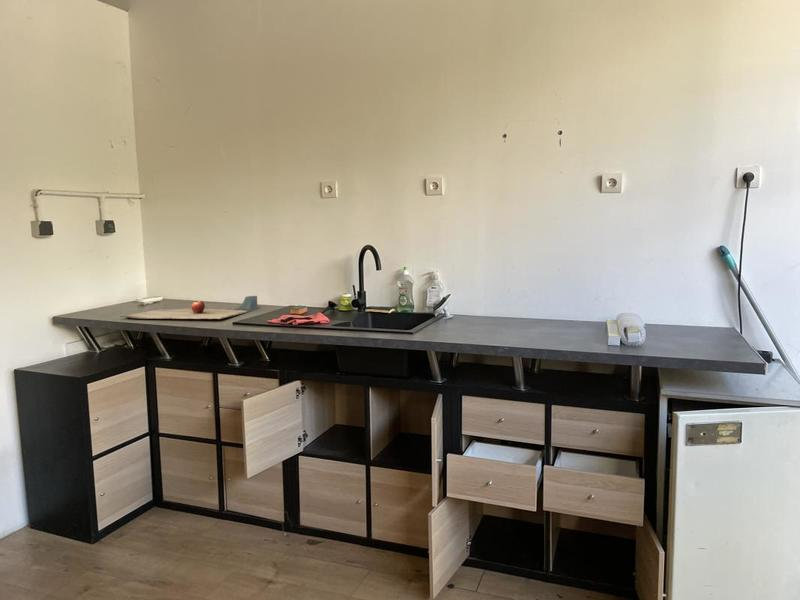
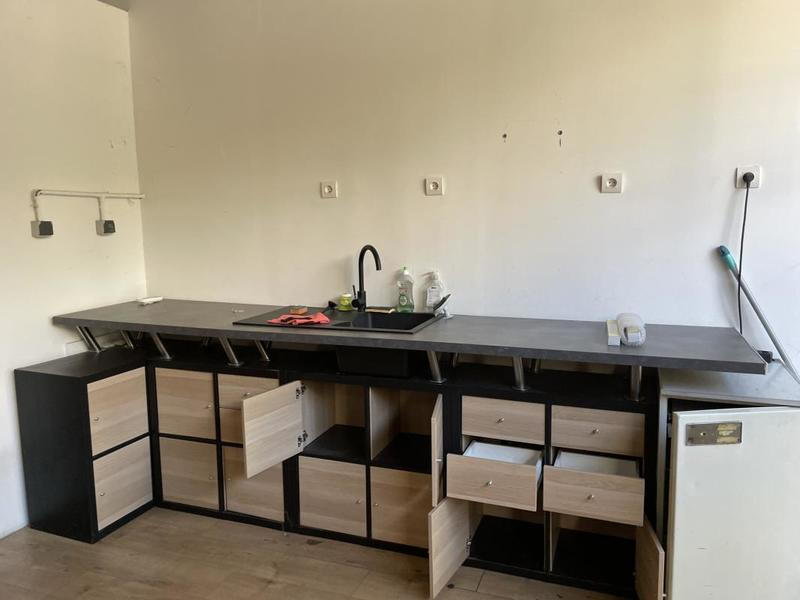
- cutting board (192, 306)
